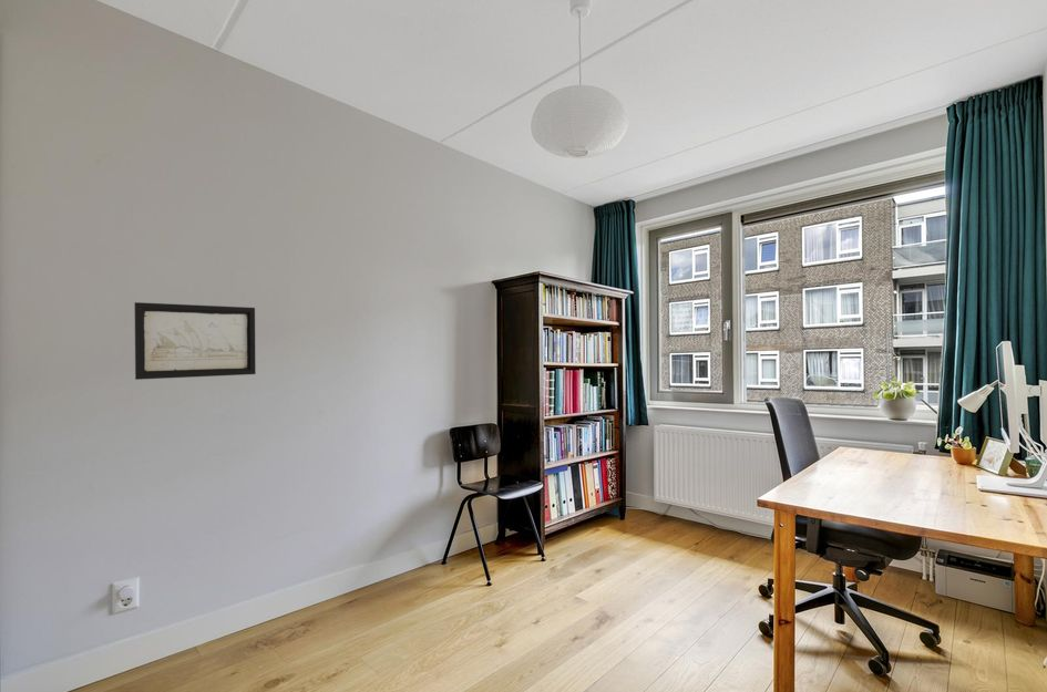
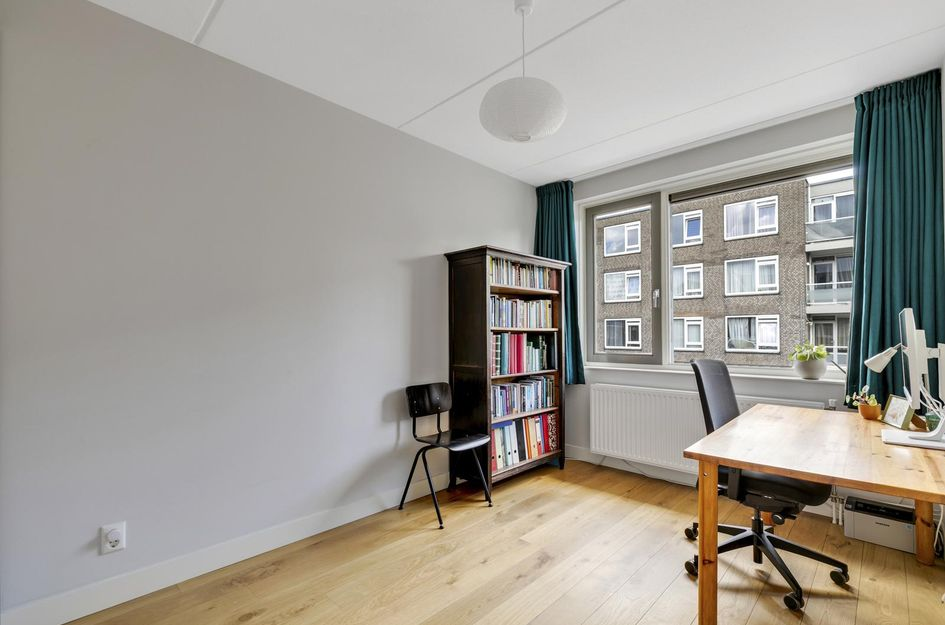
- wall art (198, 340)
